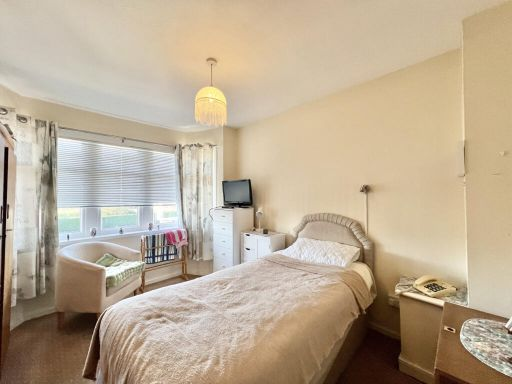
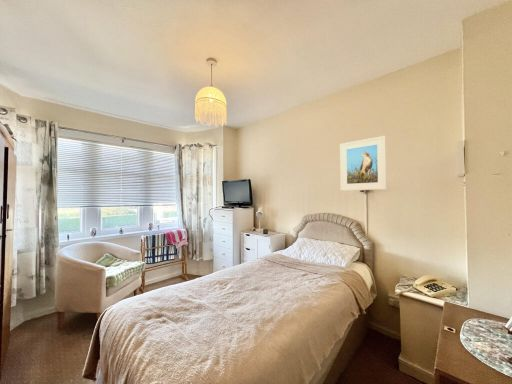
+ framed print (361, 165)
